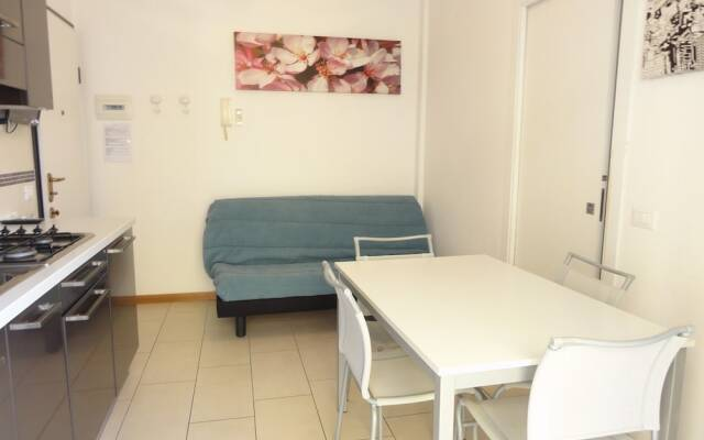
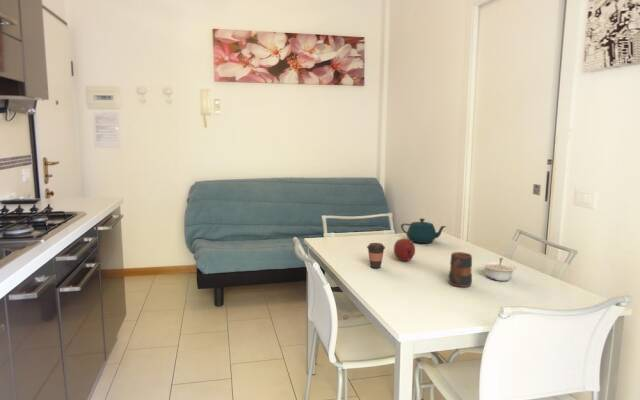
+ legume (497, 270)
+ fruit (403, 249)
+ coffee cup (375, 255)
+ mug (459, 270)
+ teapot (422, 230)
